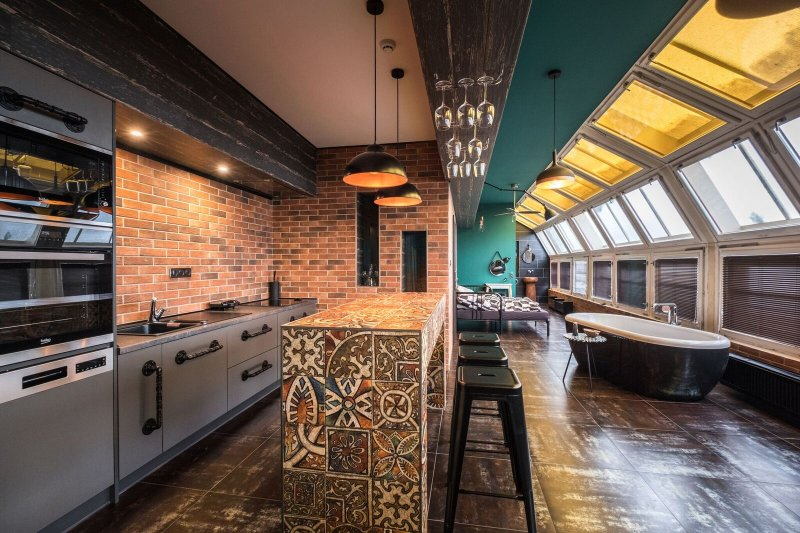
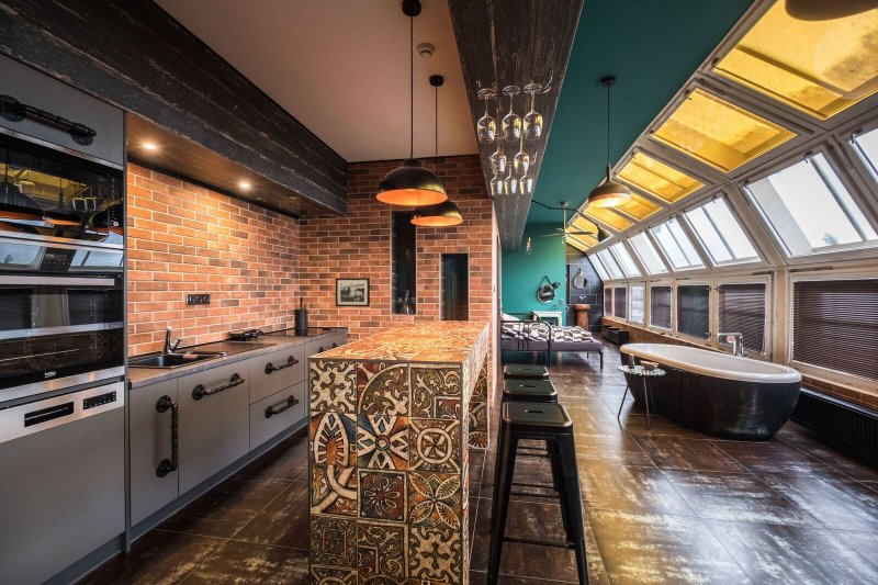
+ picture frame (352, 292)
